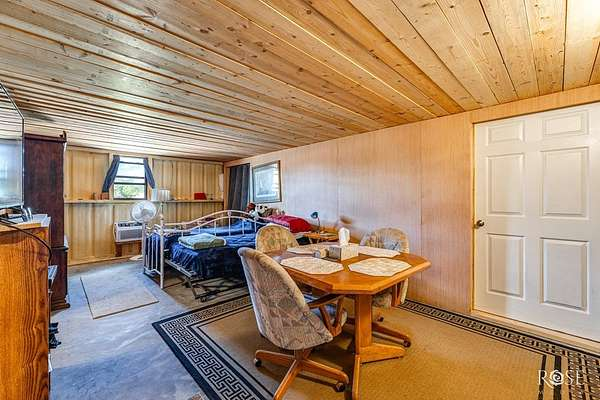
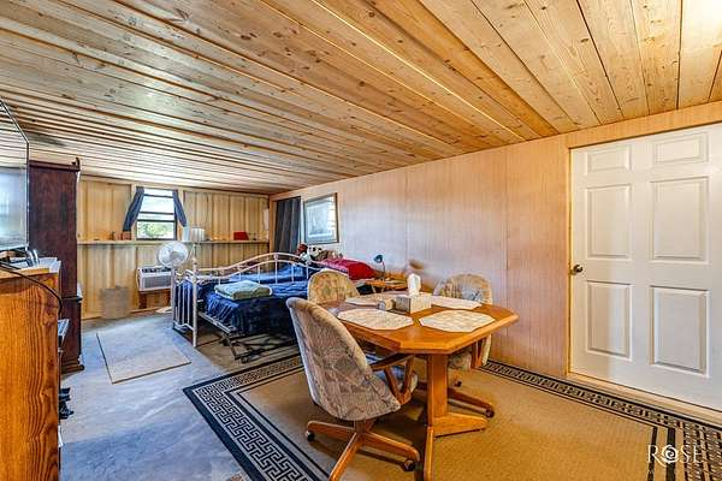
+ laundry hamper (113, 301)
